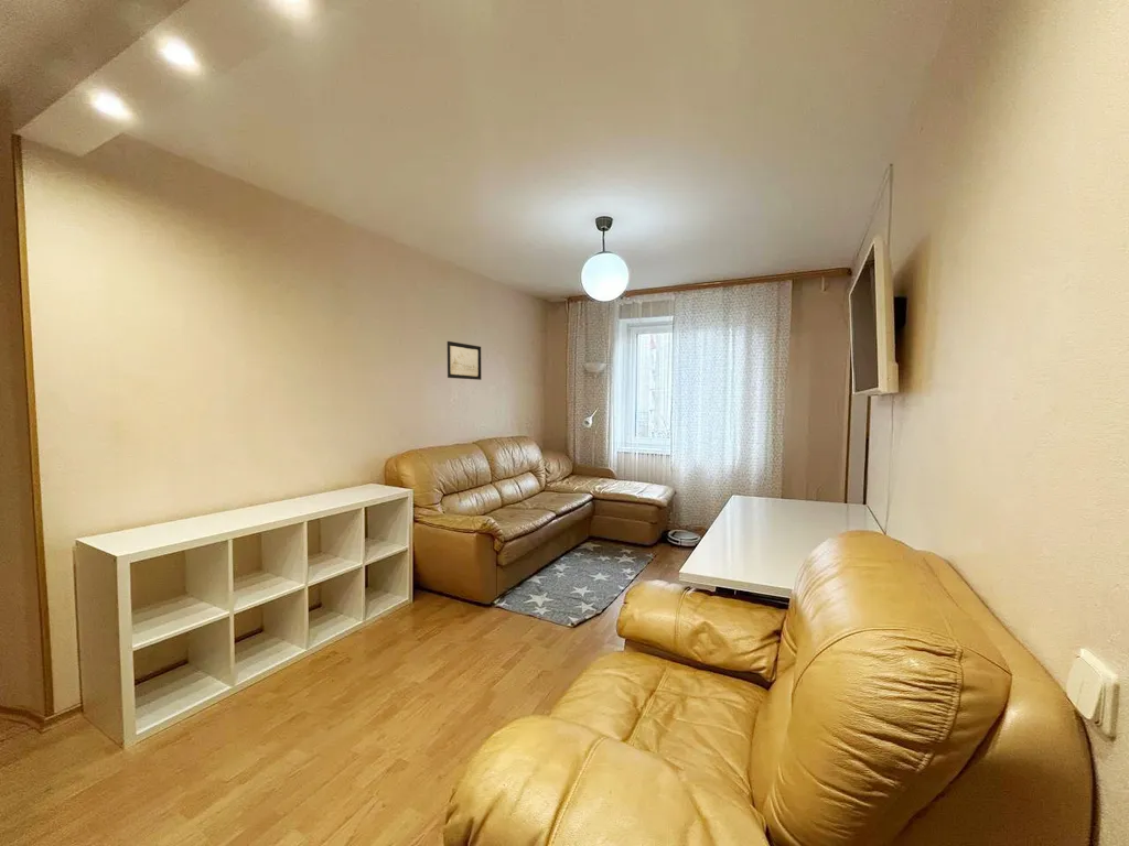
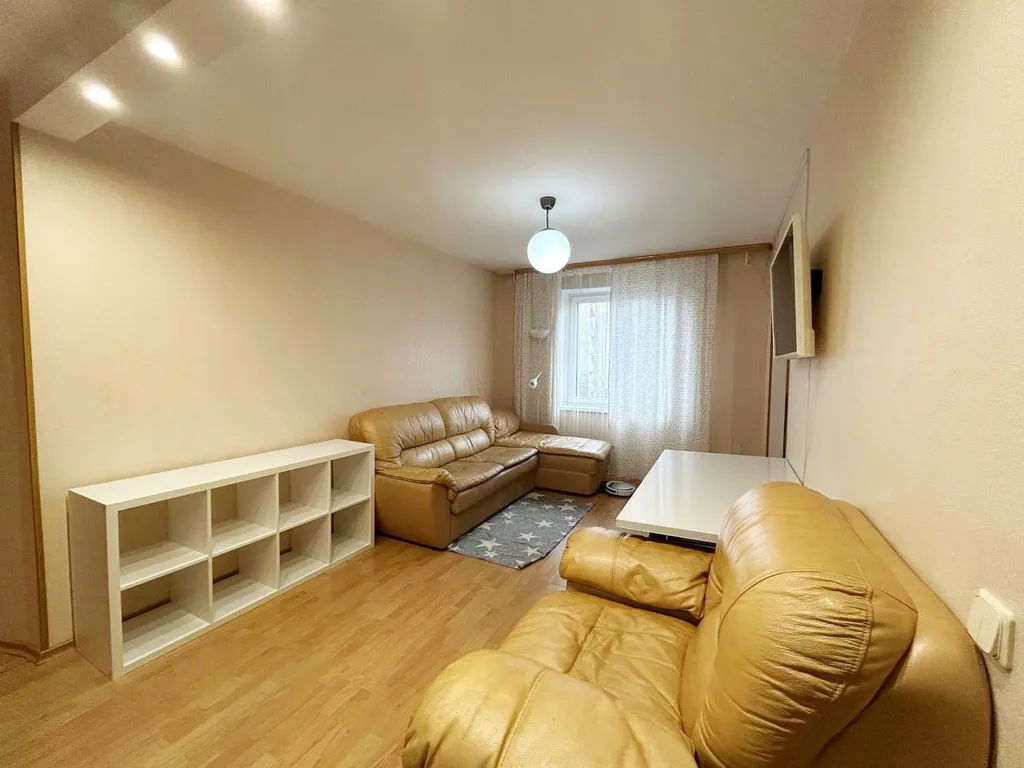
- wall art (464, 361)
